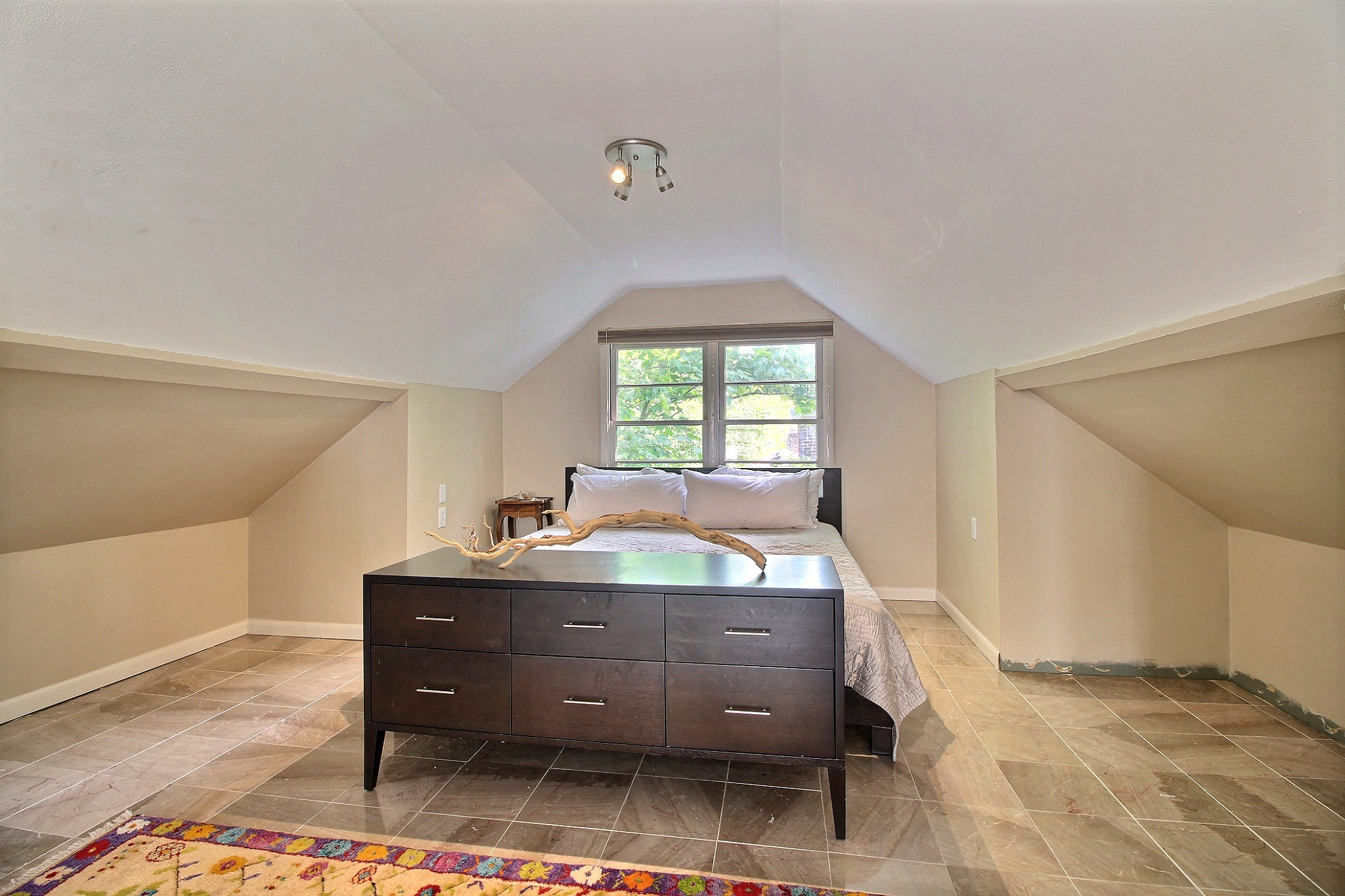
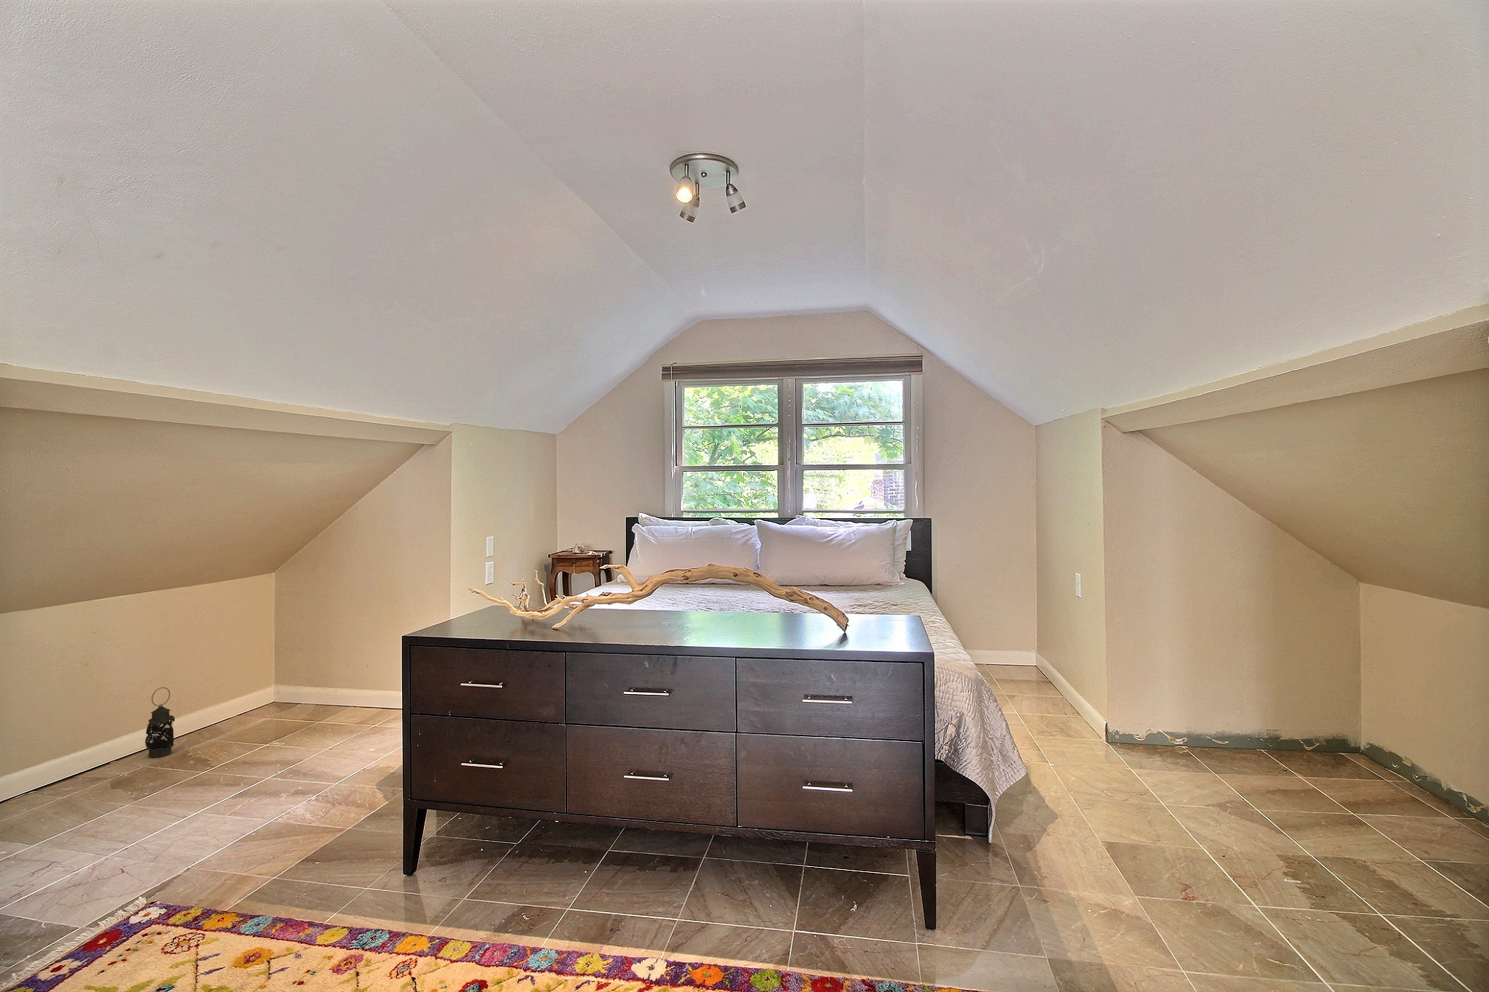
+ lantern (159, 721)
